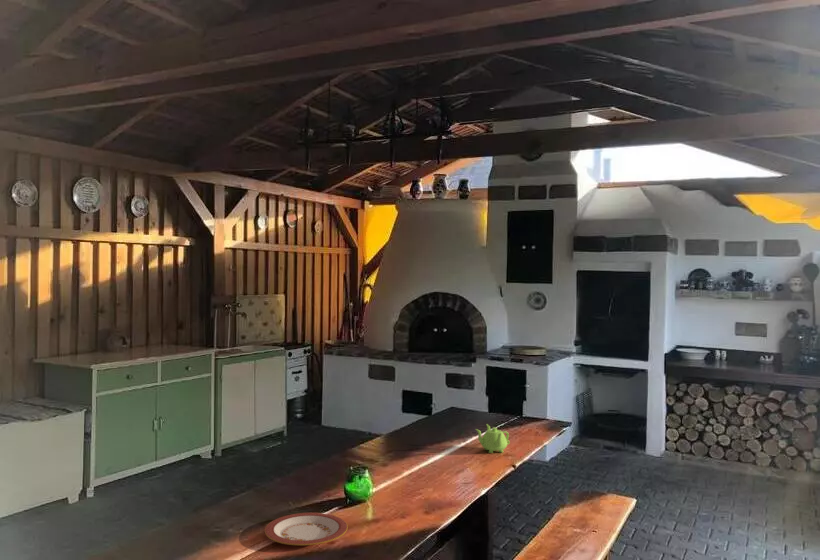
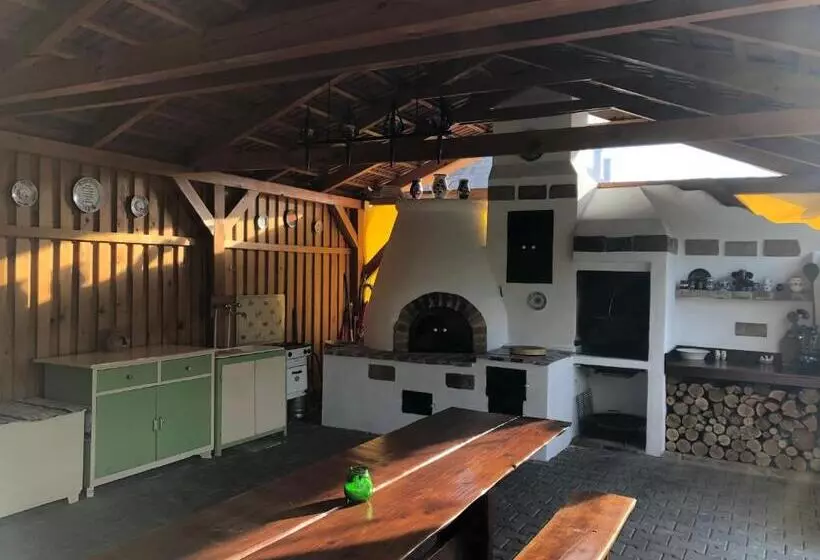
- teapot (492, 439)
- plate (306, 530)
